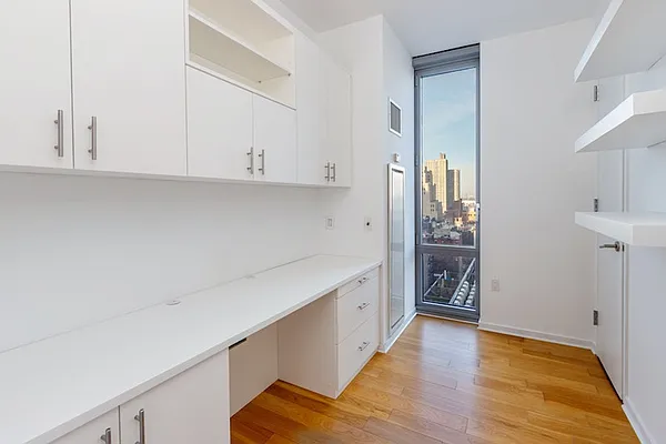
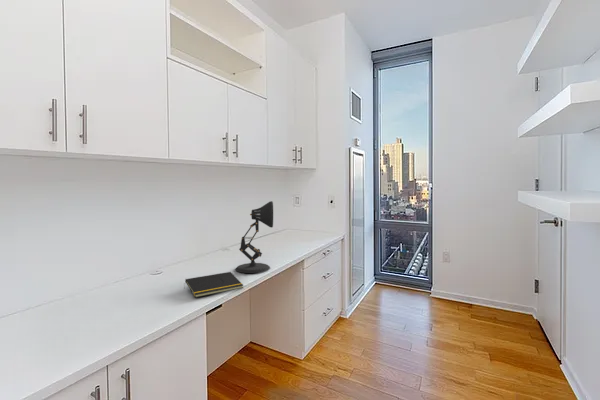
+ desk lamp (254, 234)
+ notepad (214, 283)
